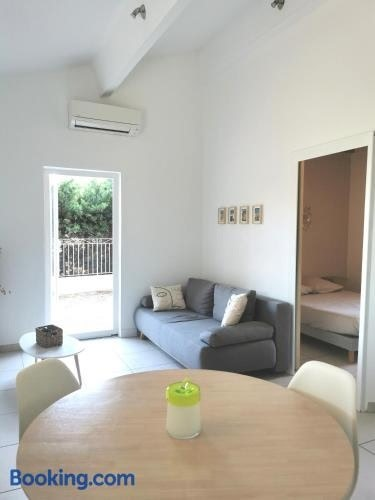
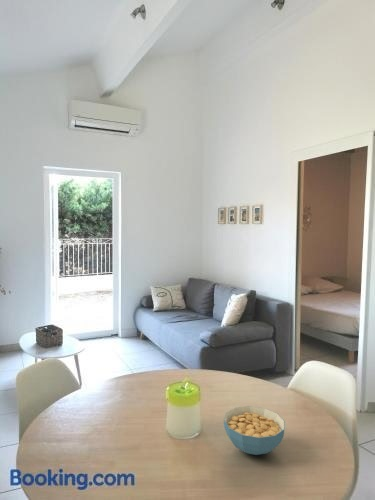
+ cereal bowl (253, 434)
